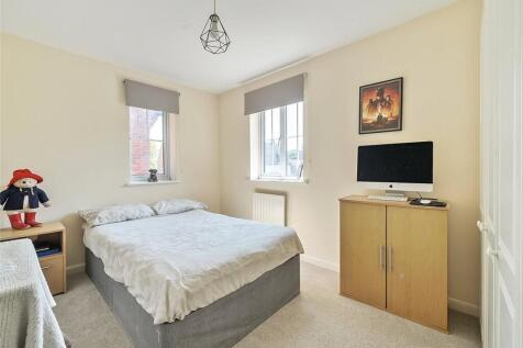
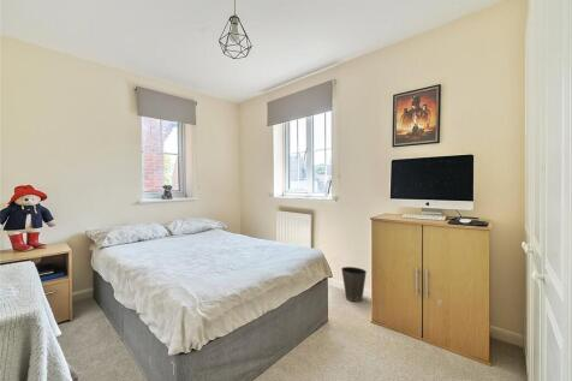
+ waste basket (353, 284)
